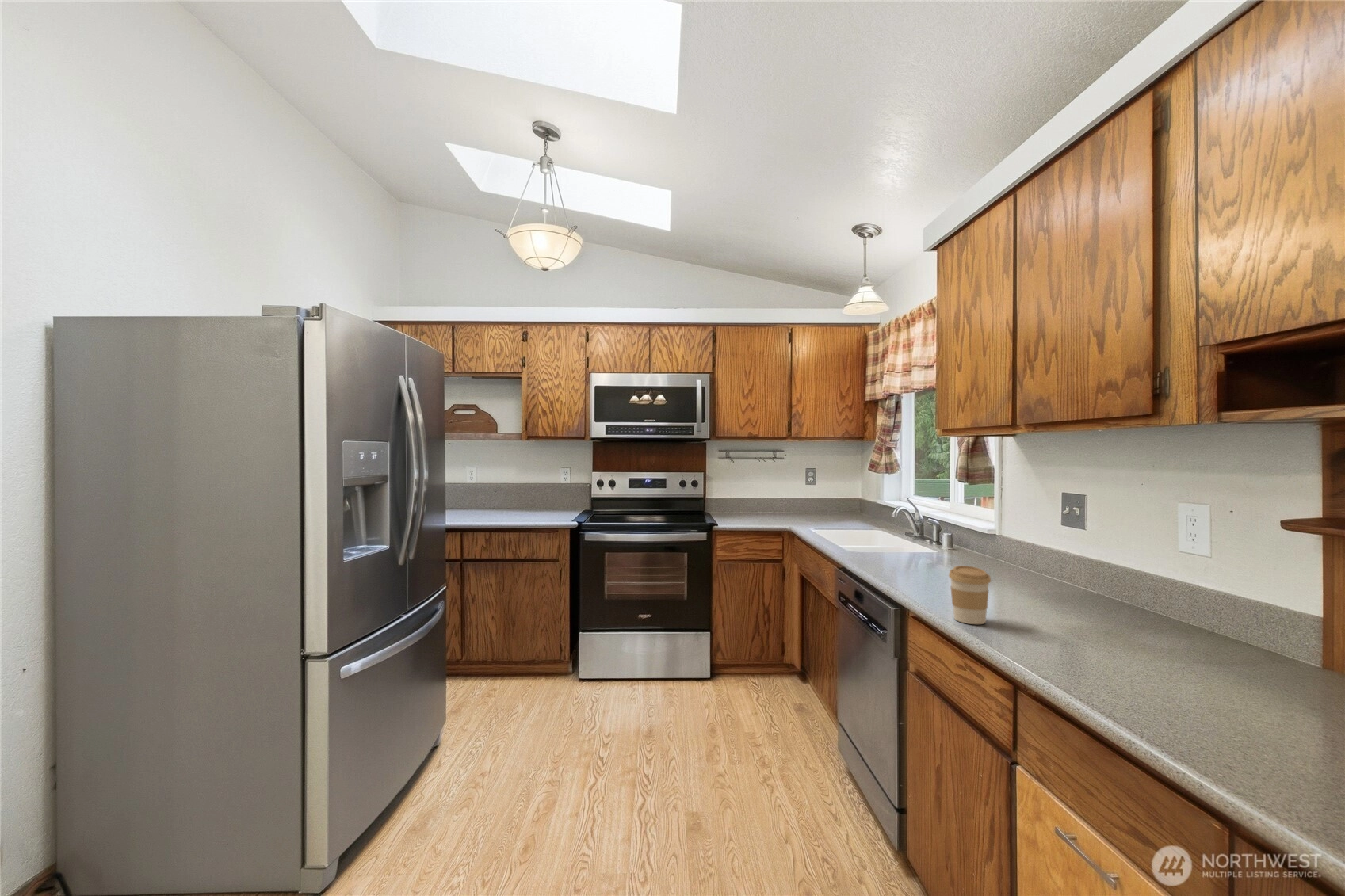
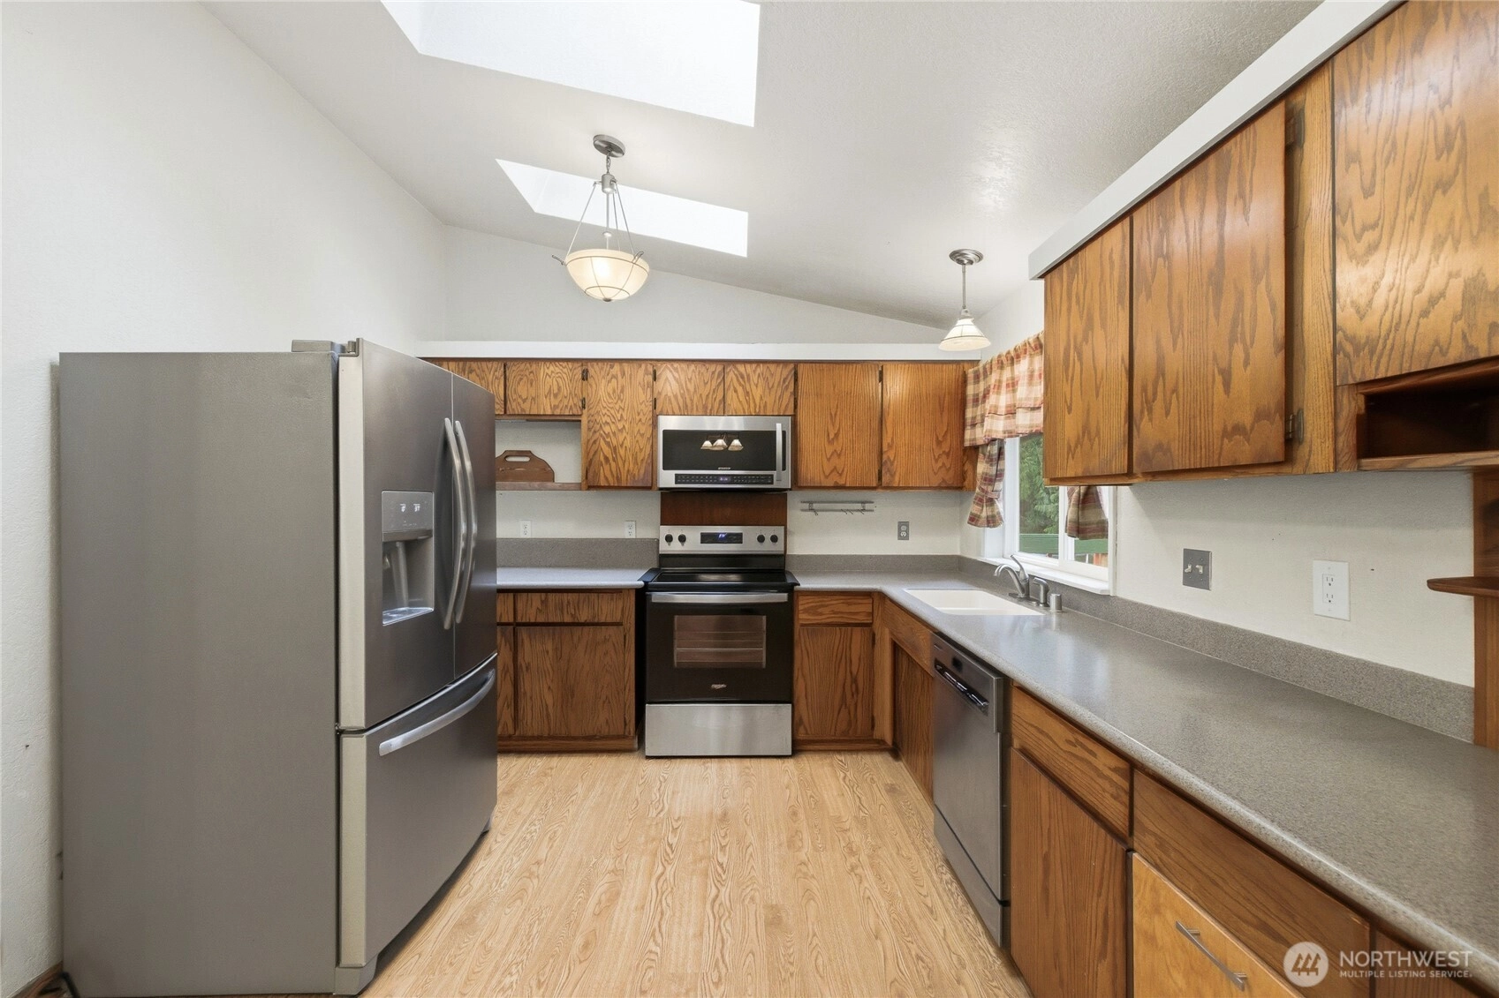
- coffee cup (969, 594)
